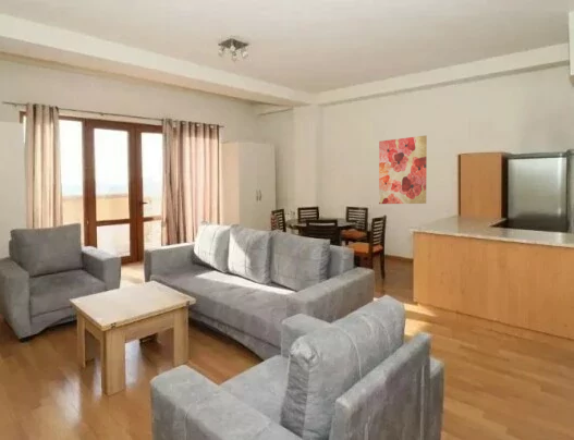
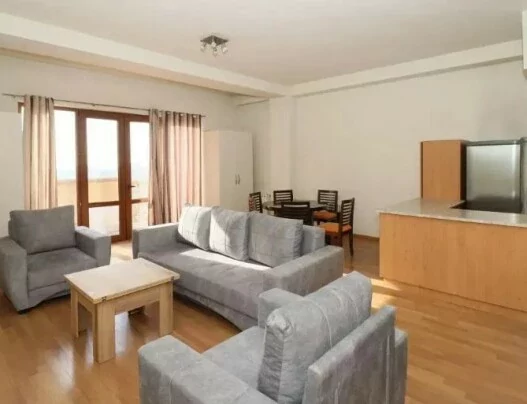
- wall art (401, 171)
